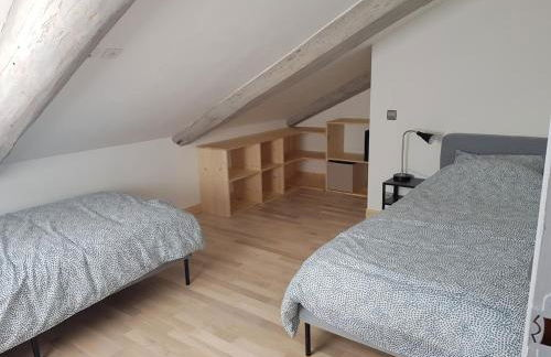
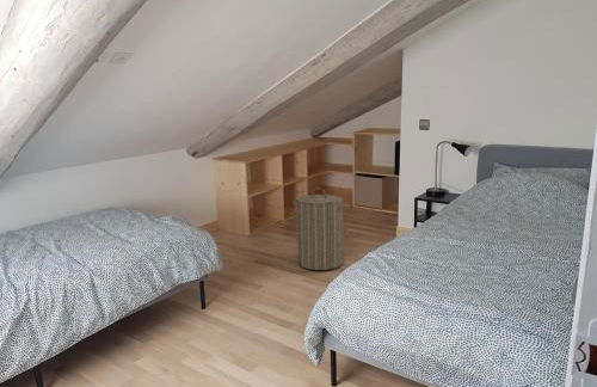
+ laundry hamper (320, 226)
